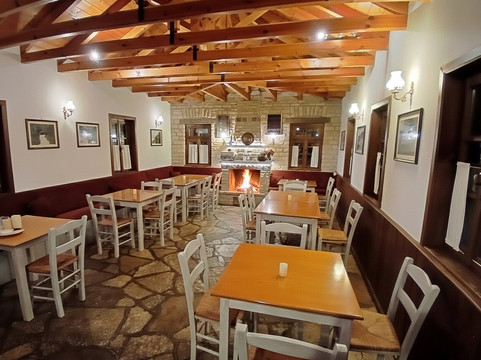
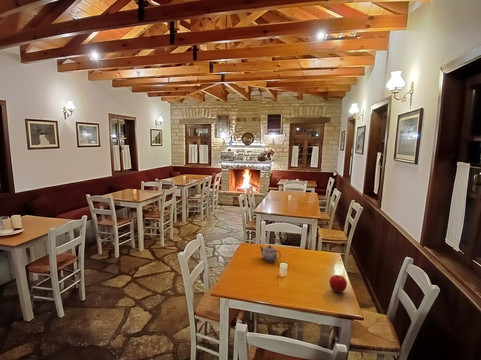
+ teapot (269, 252)
+ fruit (338, 283)
